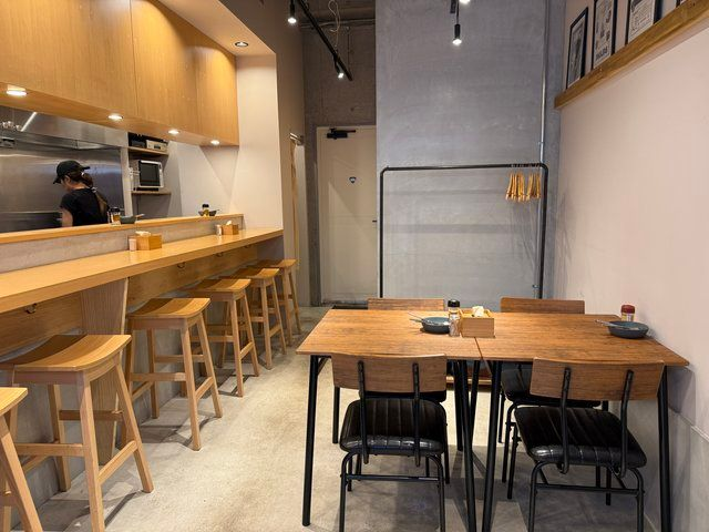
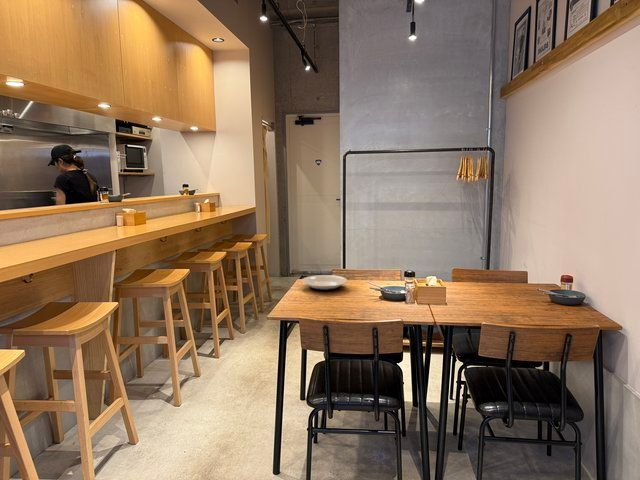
+ plate (324, 283)
